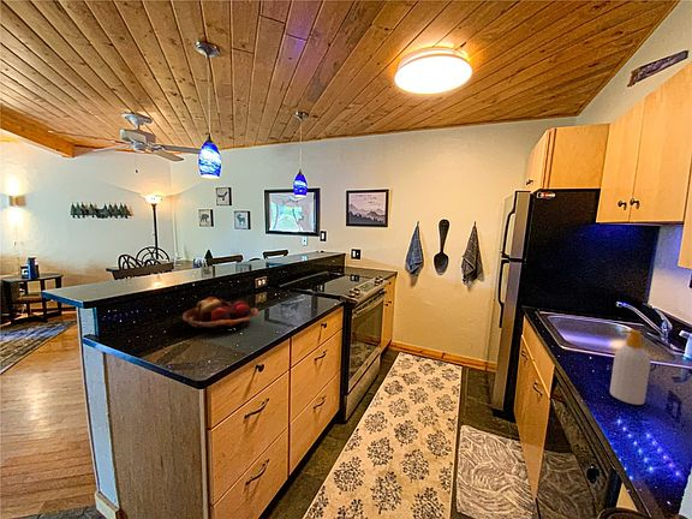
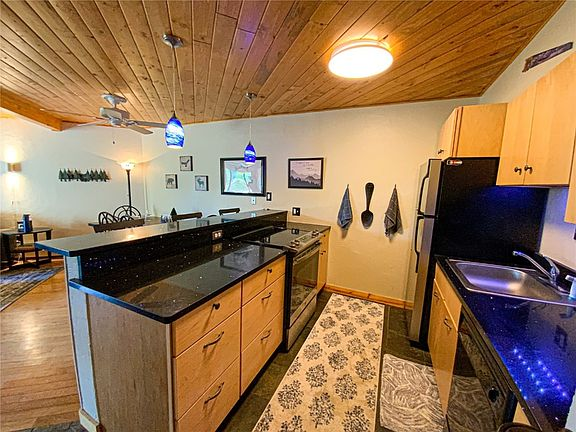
- fruit basket (220, 311)
- soap bottle (630, 364)
